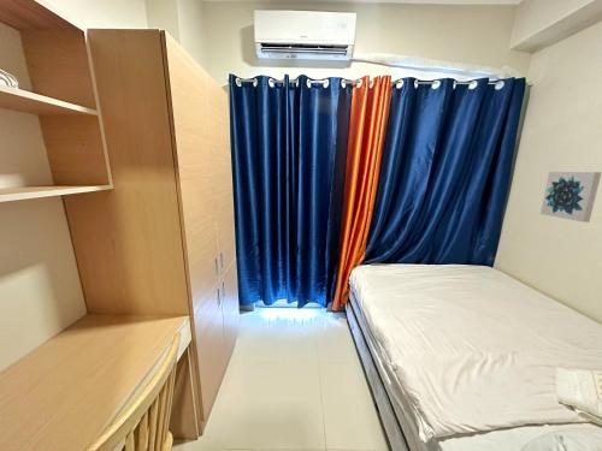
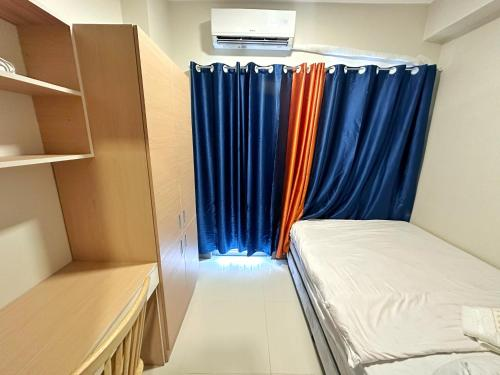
- wall art (567, 195)
